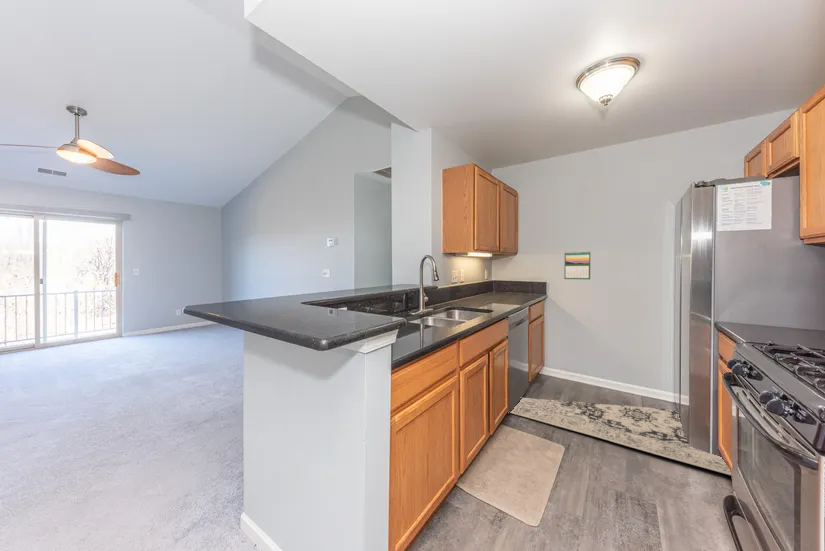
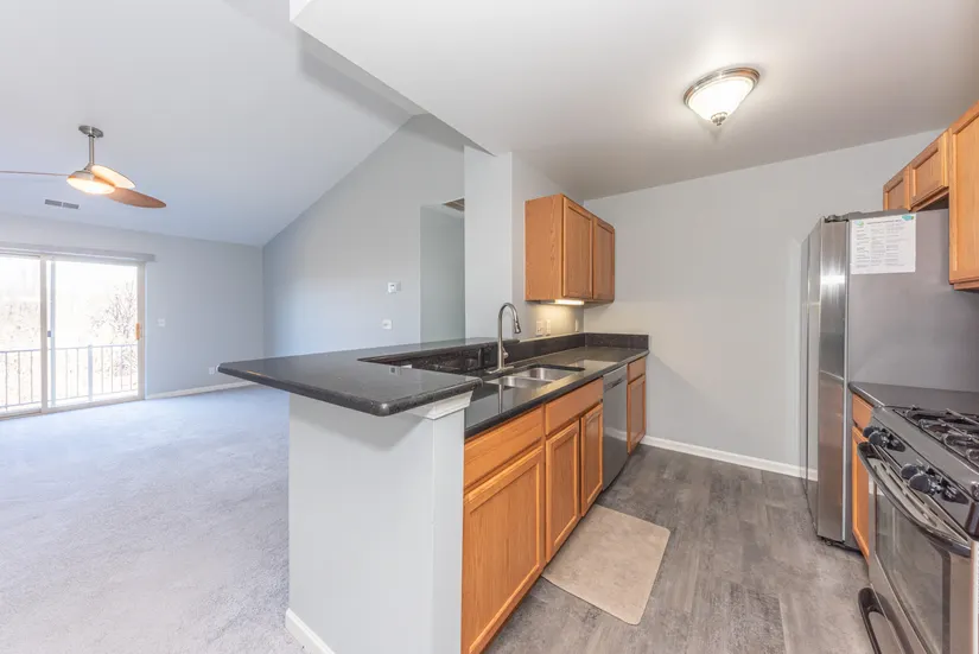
- calendar (577, 265)
- rug (637, 414)
